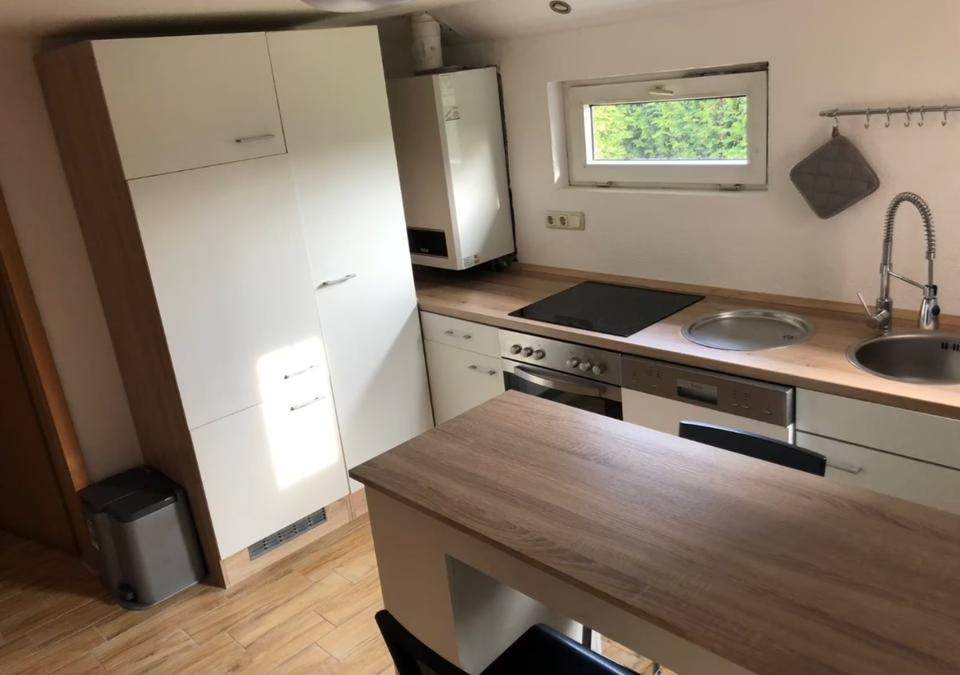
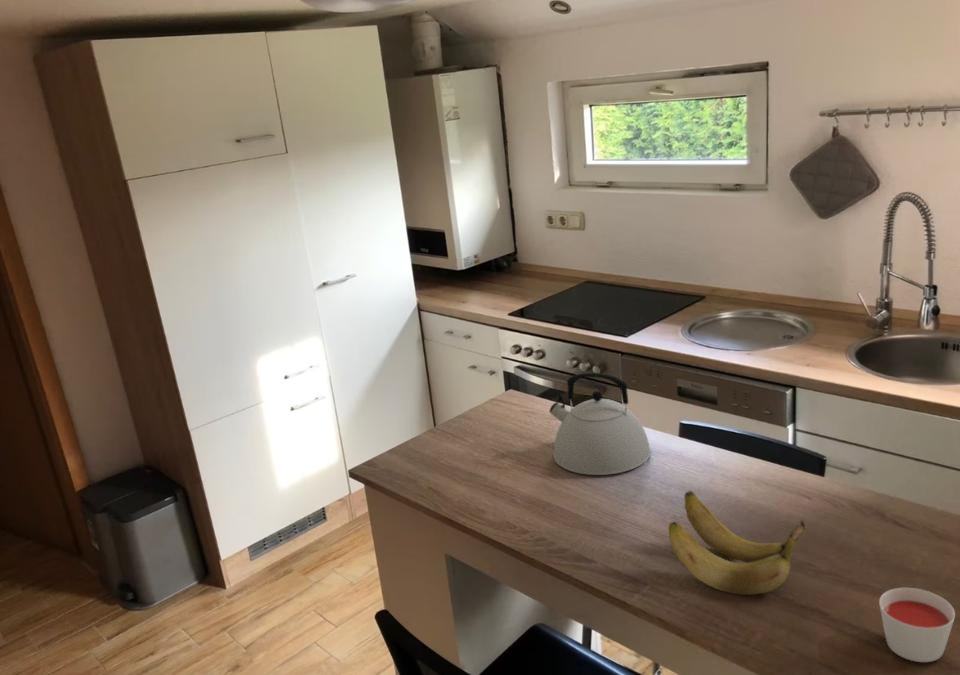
+ banana (728, 534)
+ kettle (596, 413)
+ candle (915, 627)
